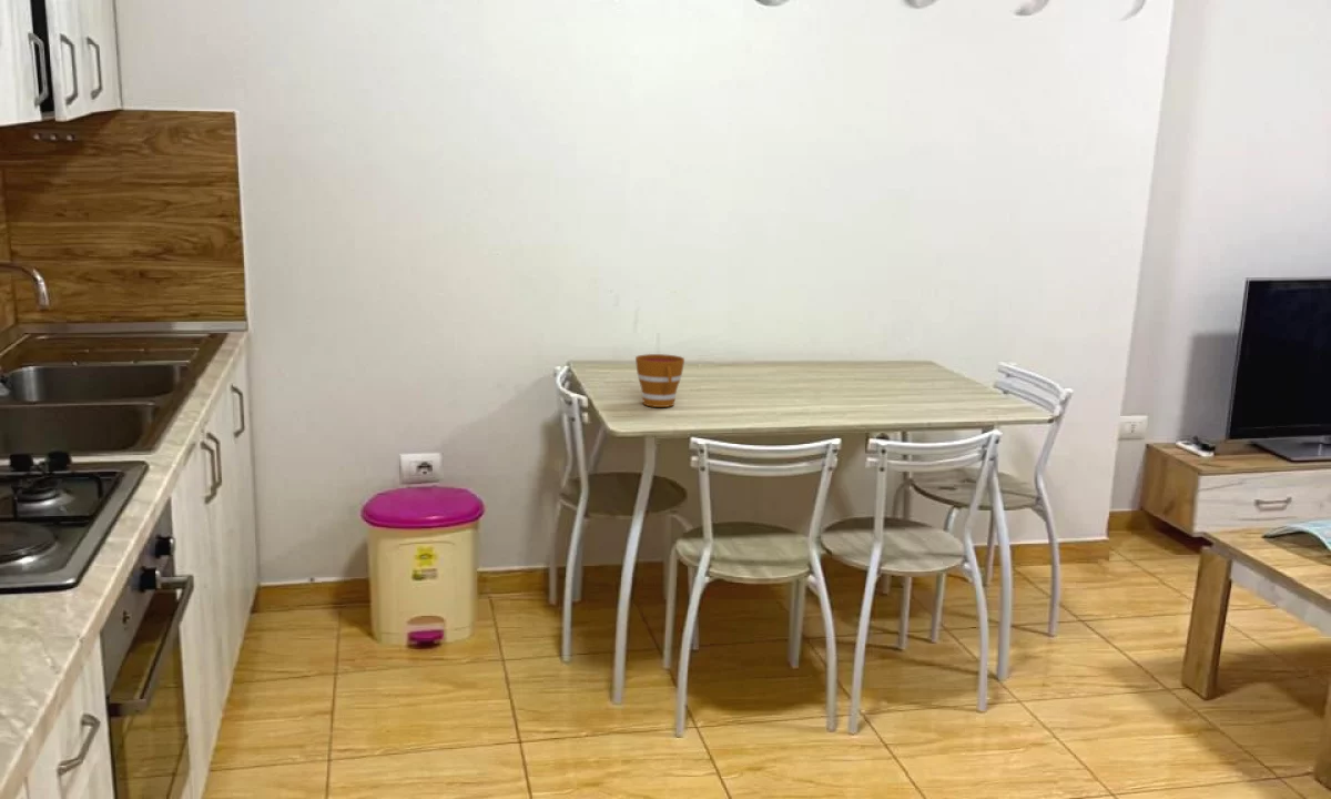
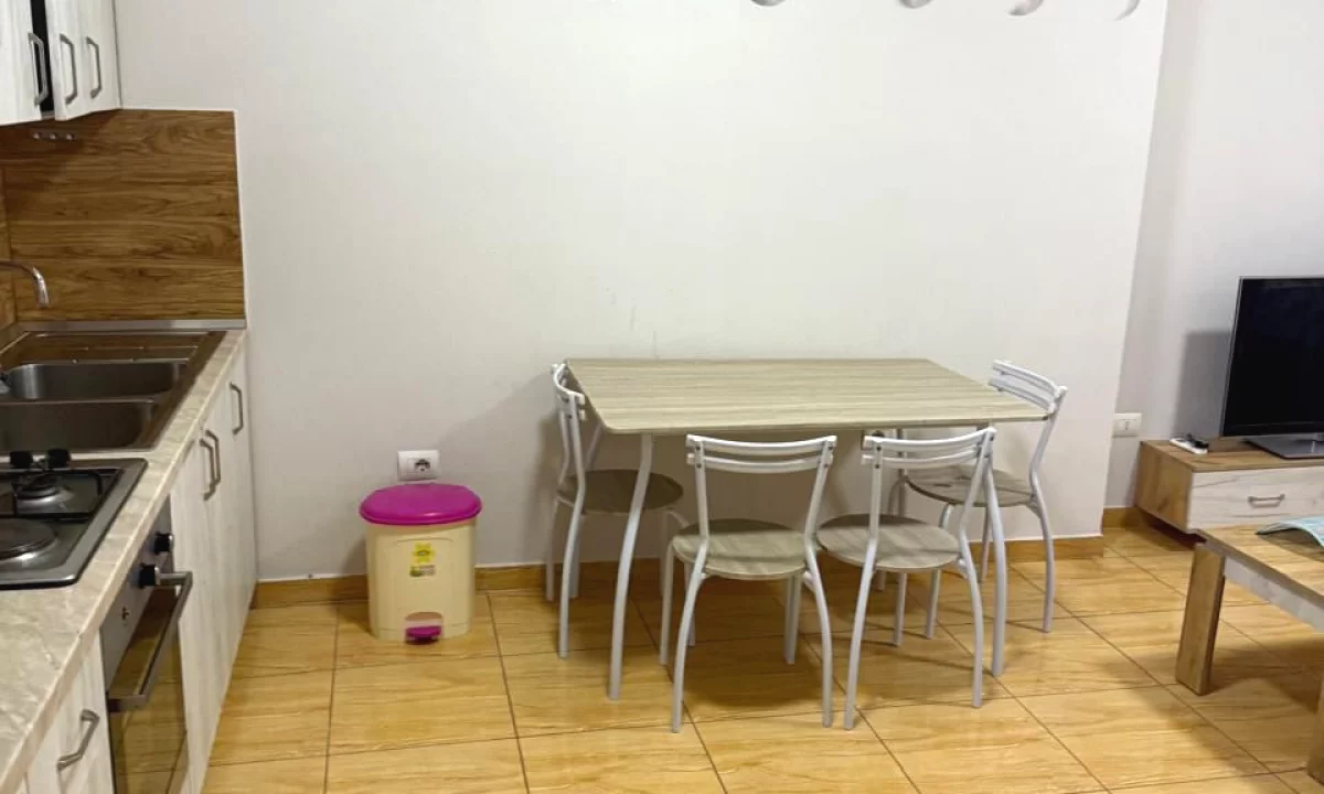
- cup (661, 382)
